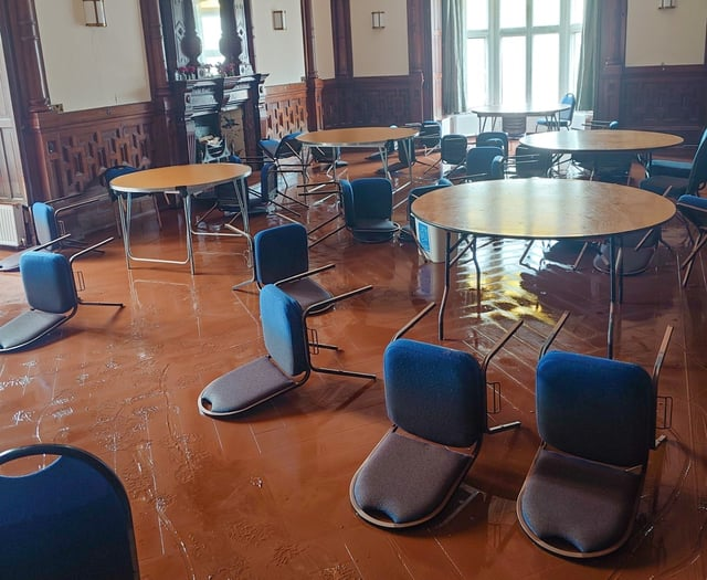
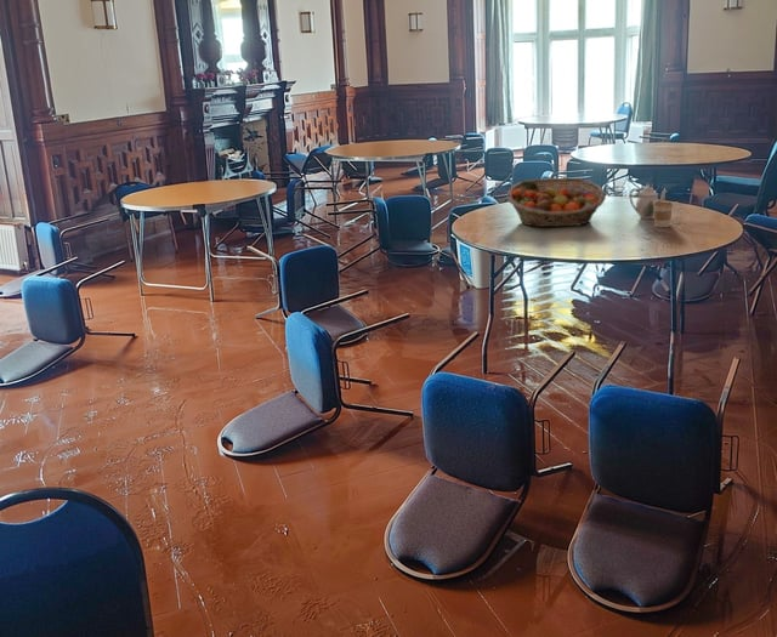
+ coffee cup (663, 212)
+ teapot (648, 200)
+ fruit basket (555, 201)
